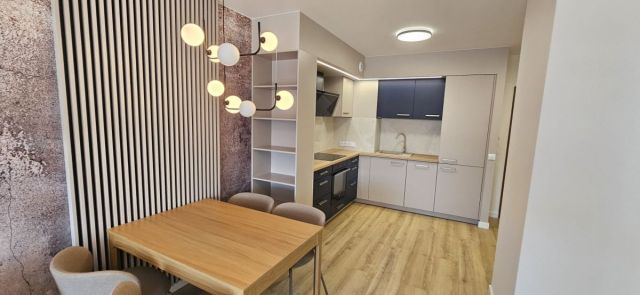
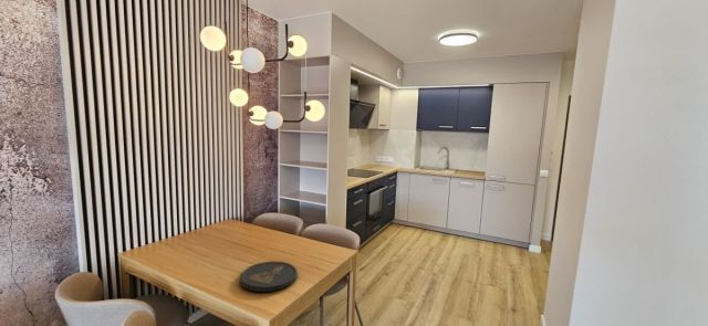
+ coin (269, 275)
